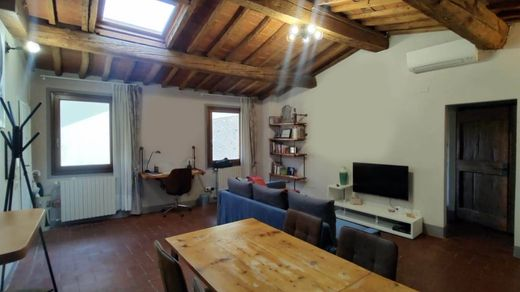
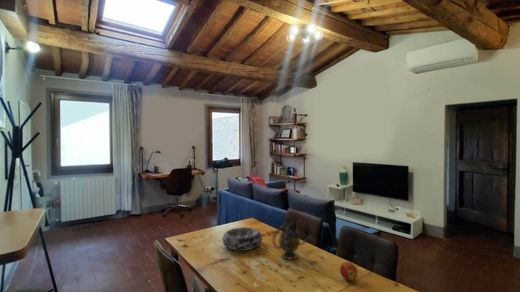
+ teapot (293, 234)
+ apple (348, 270)
+ decorative bowl (242, 238)
